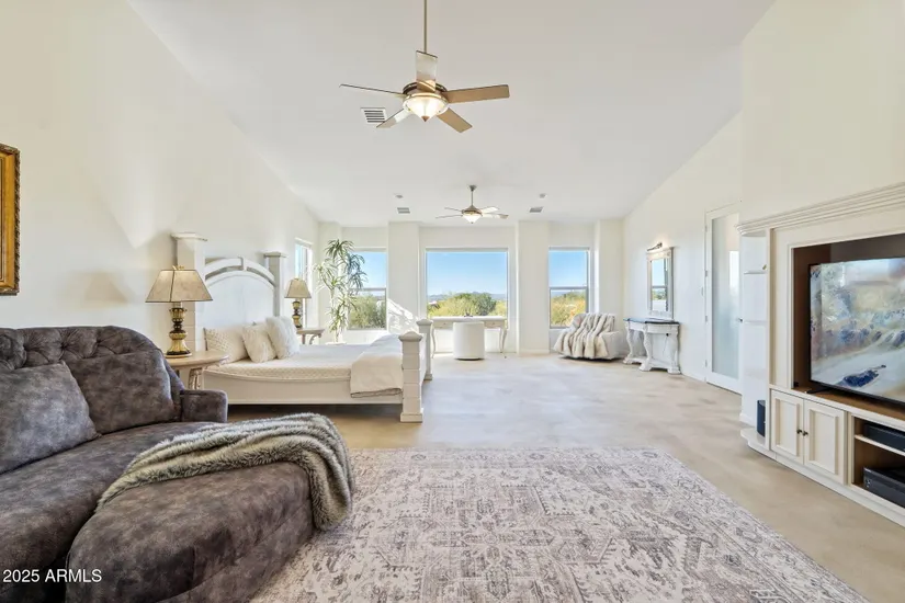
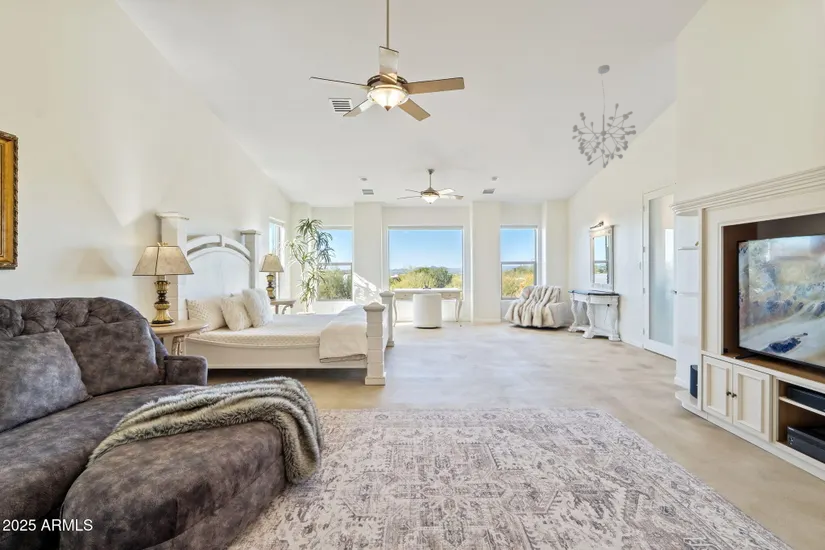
+ chandelier (603, 117)
